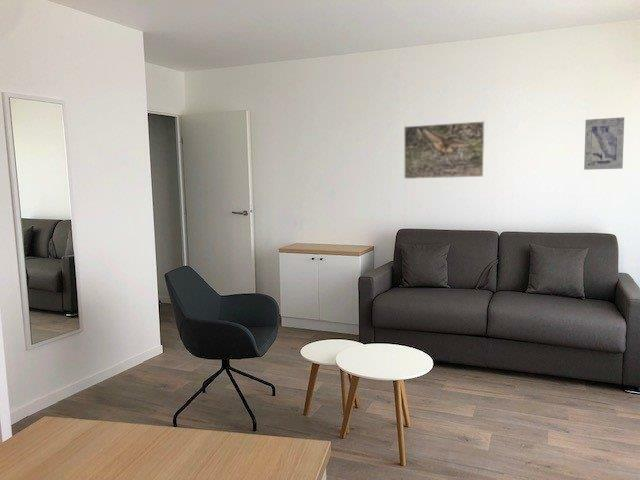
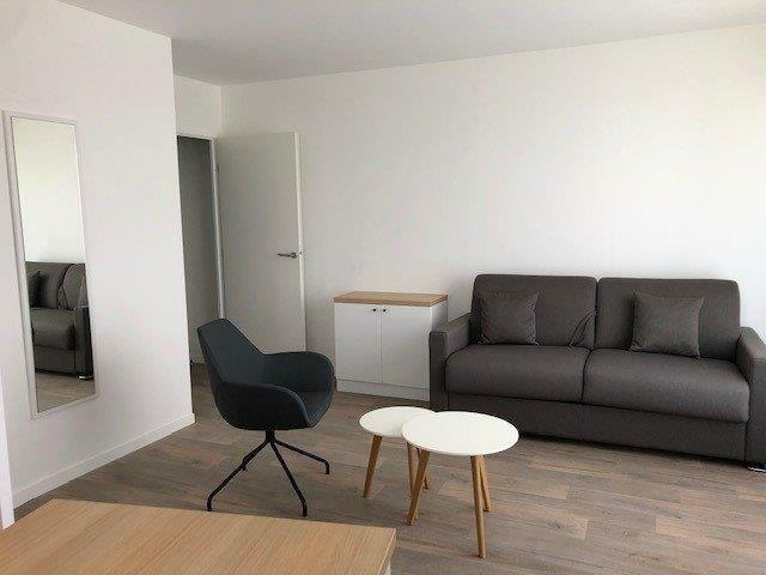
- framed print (443, 151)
- wall art (603, 143)
